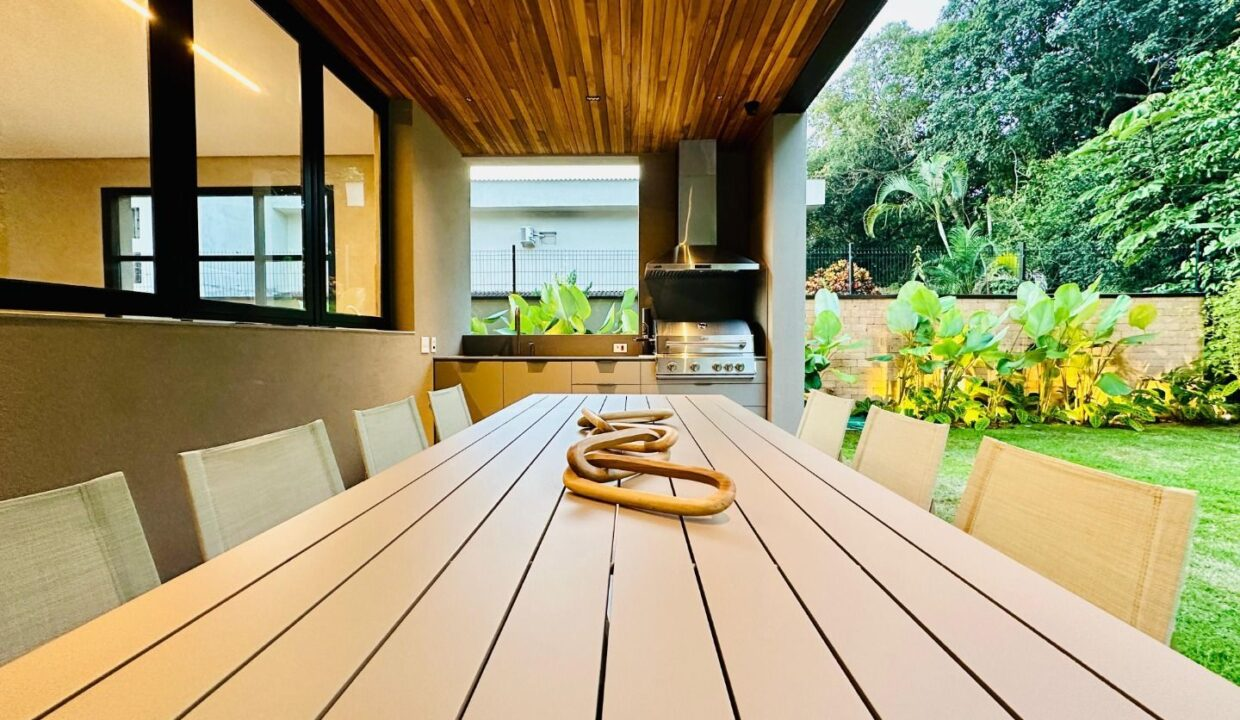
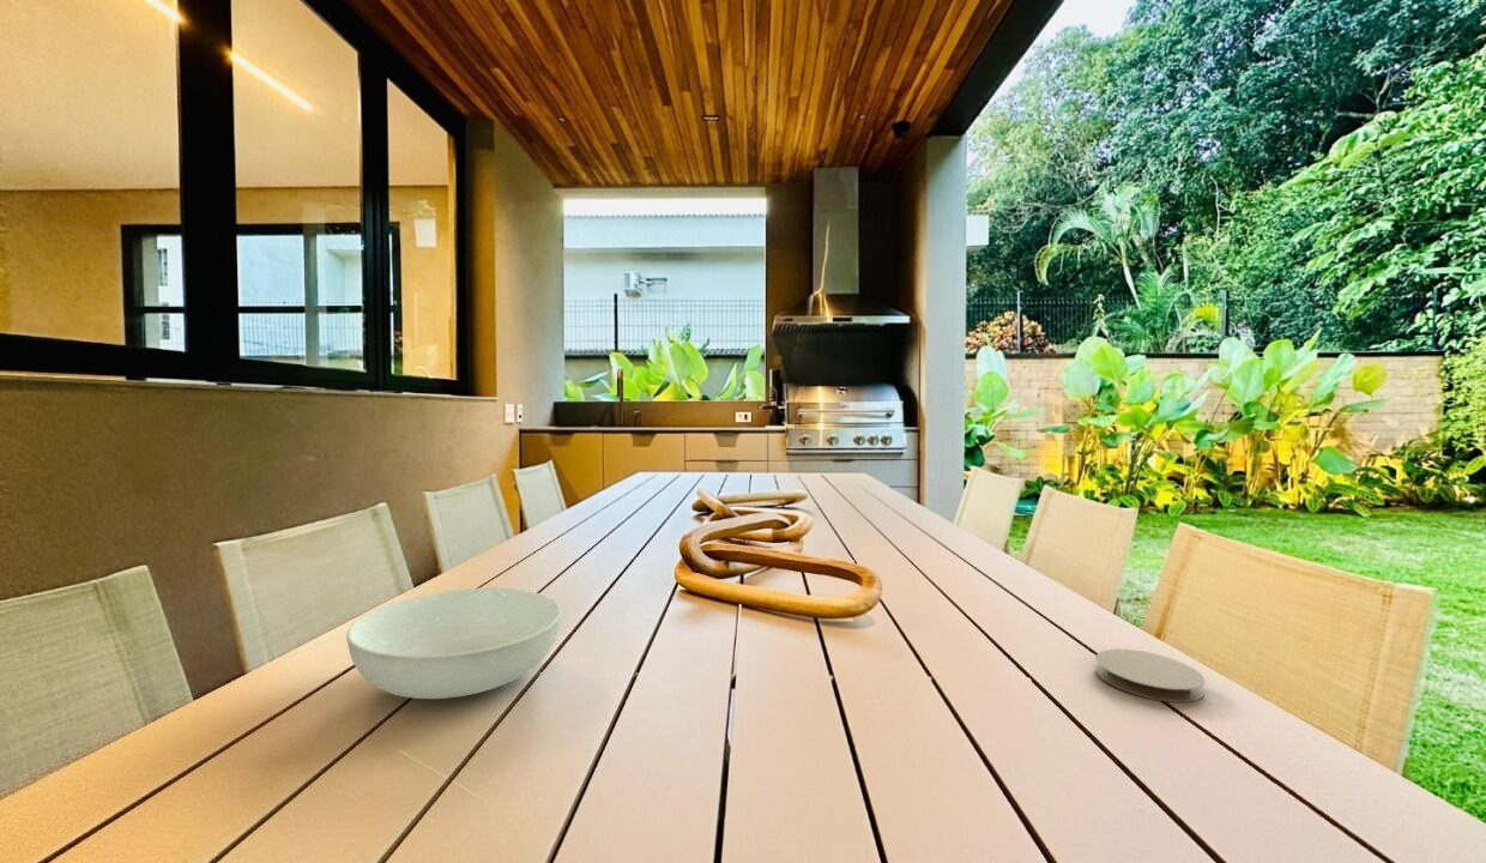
+ serving bowl (461, 646)
+ coaster (1147, 674)
